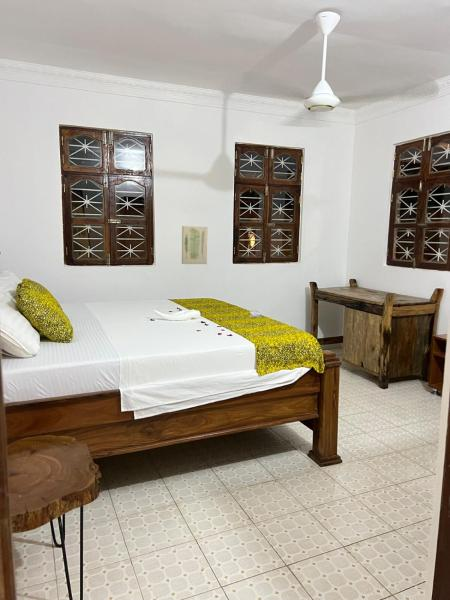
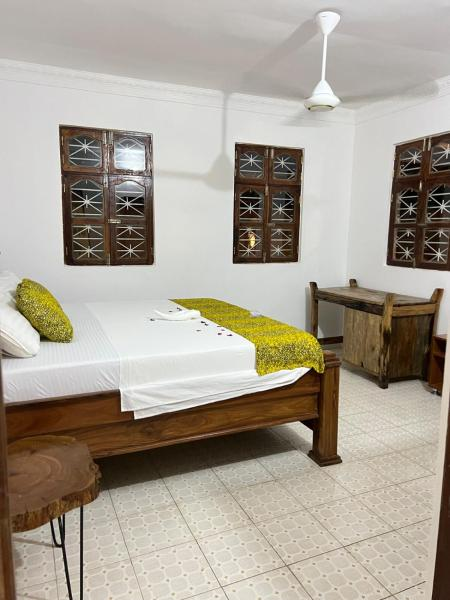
- wall art (194, 245)
